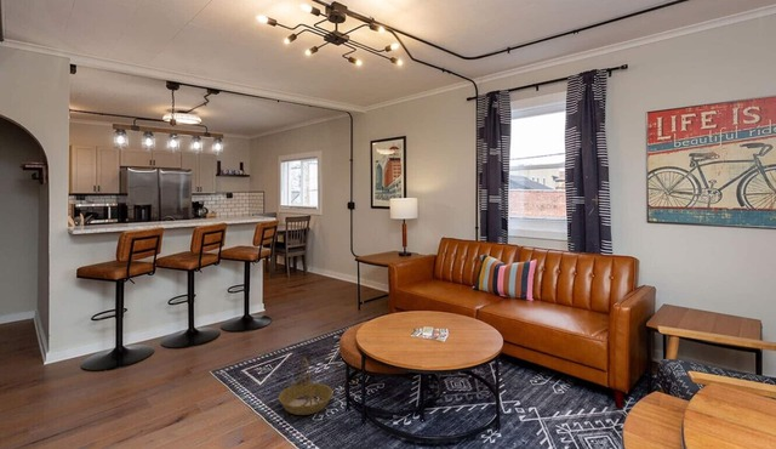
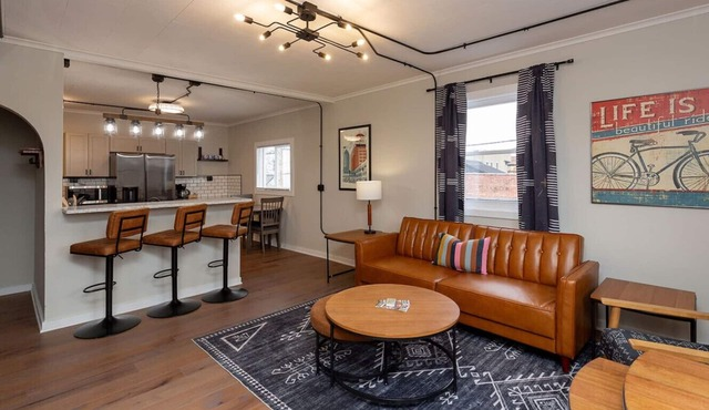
- basket (306, 381)
